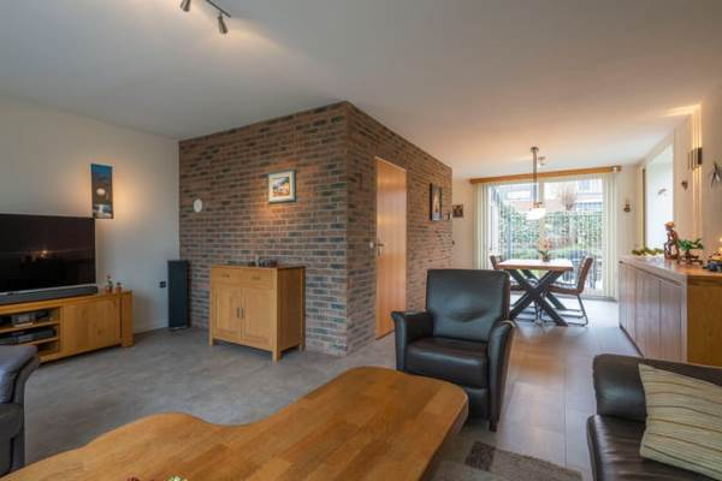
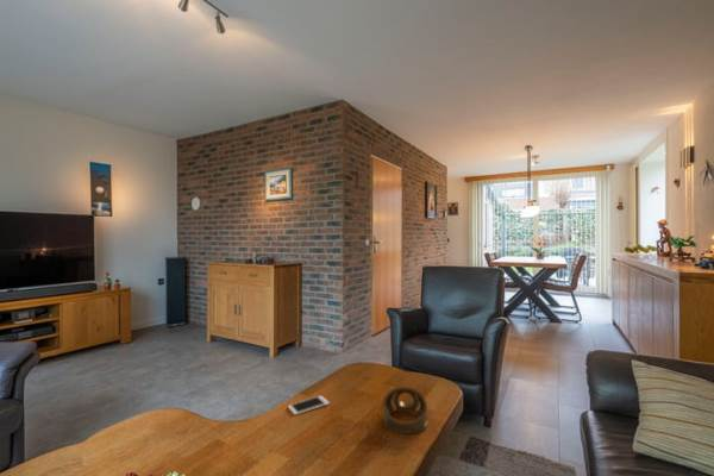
+ cell phone (308, 405)
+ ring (405, 407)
